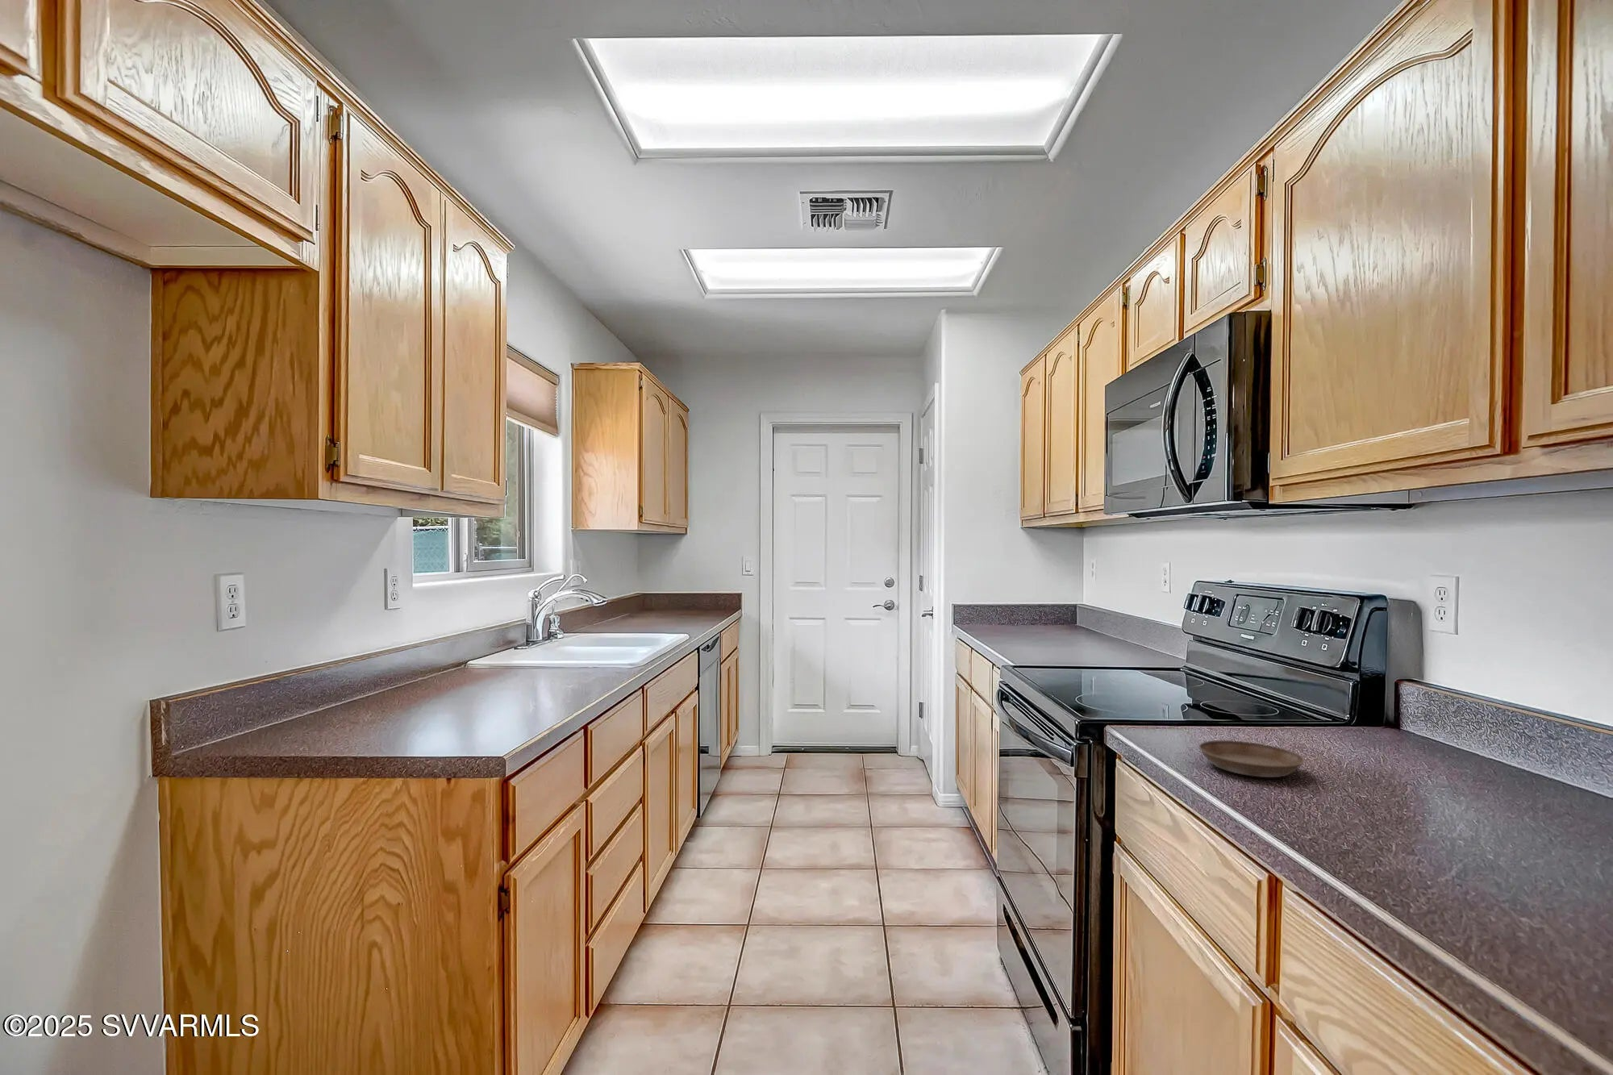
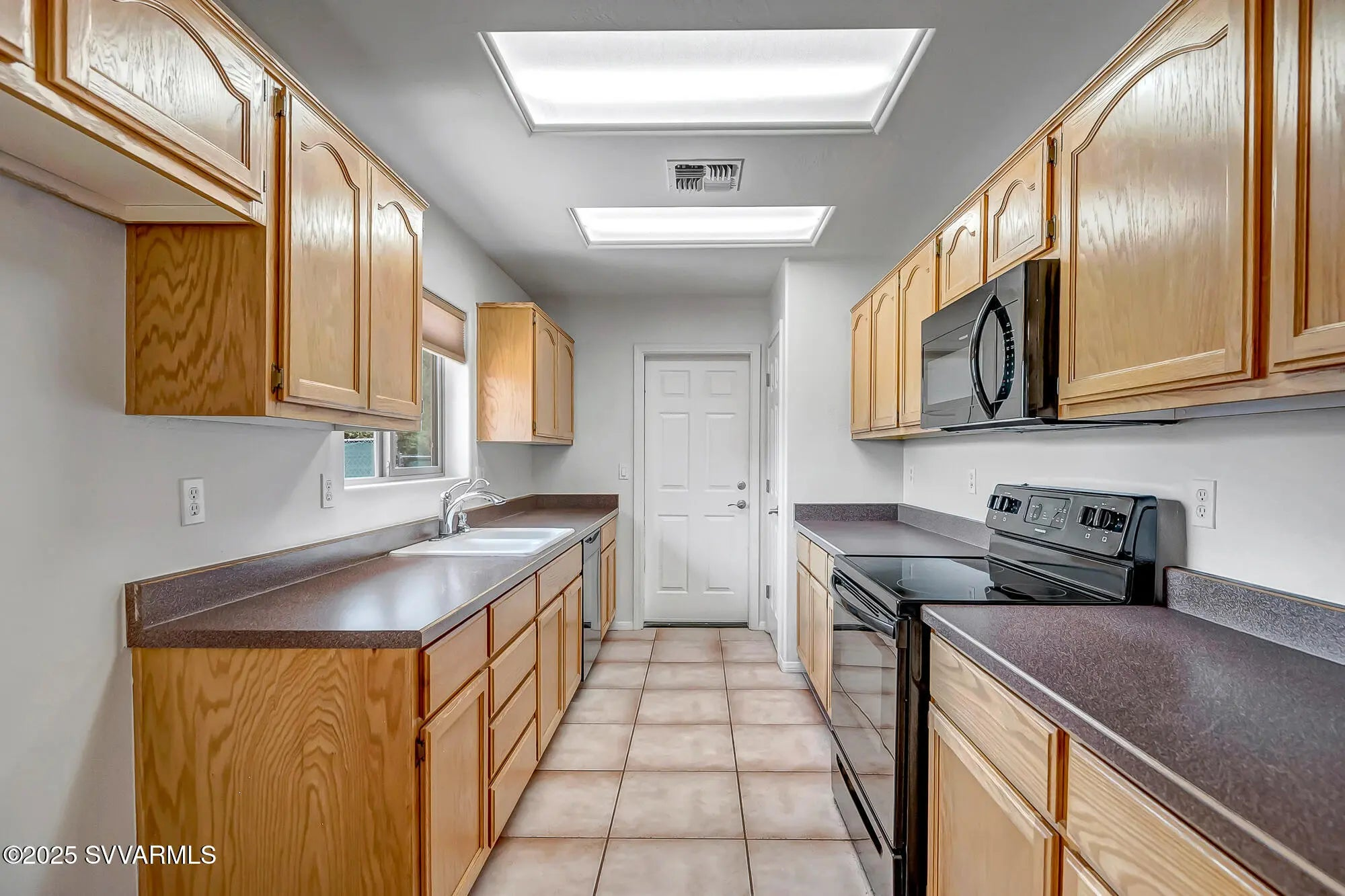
- saucer (1250, 759)
